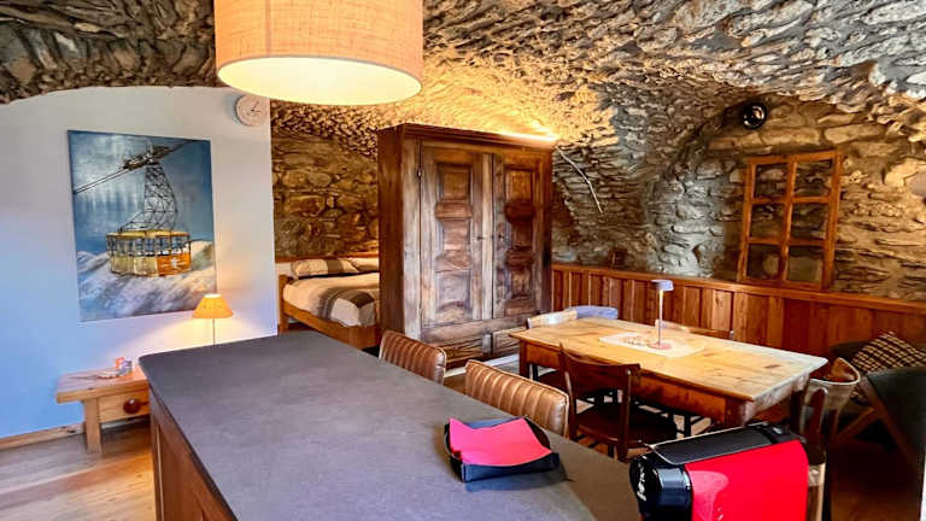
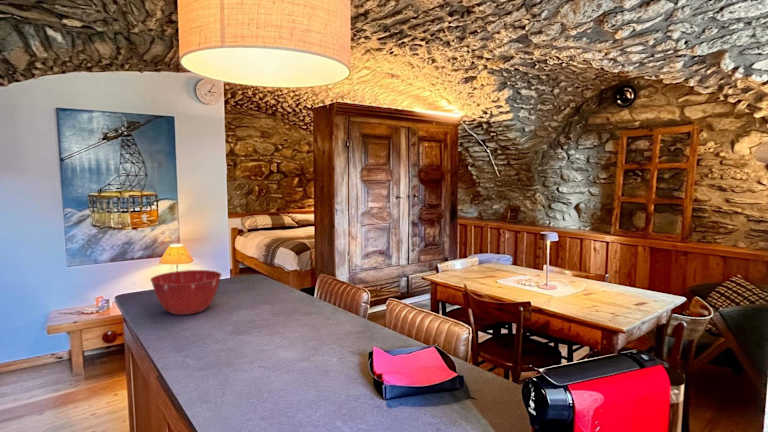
+ mixing bowl (187, 293)
